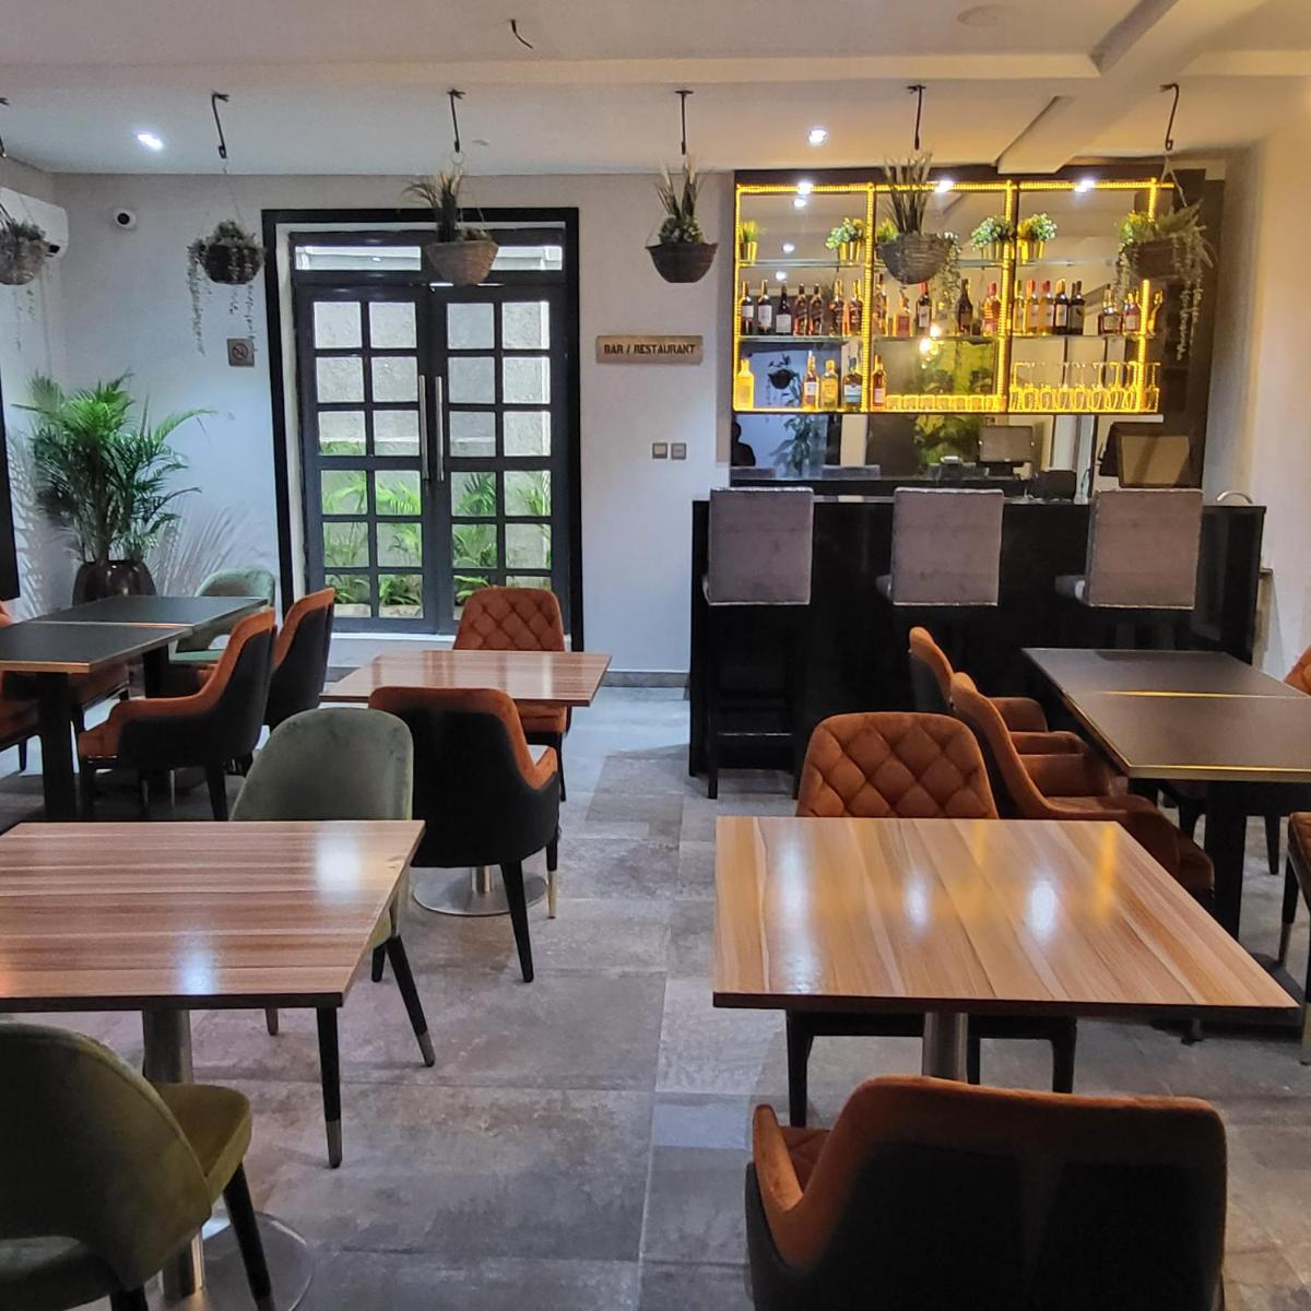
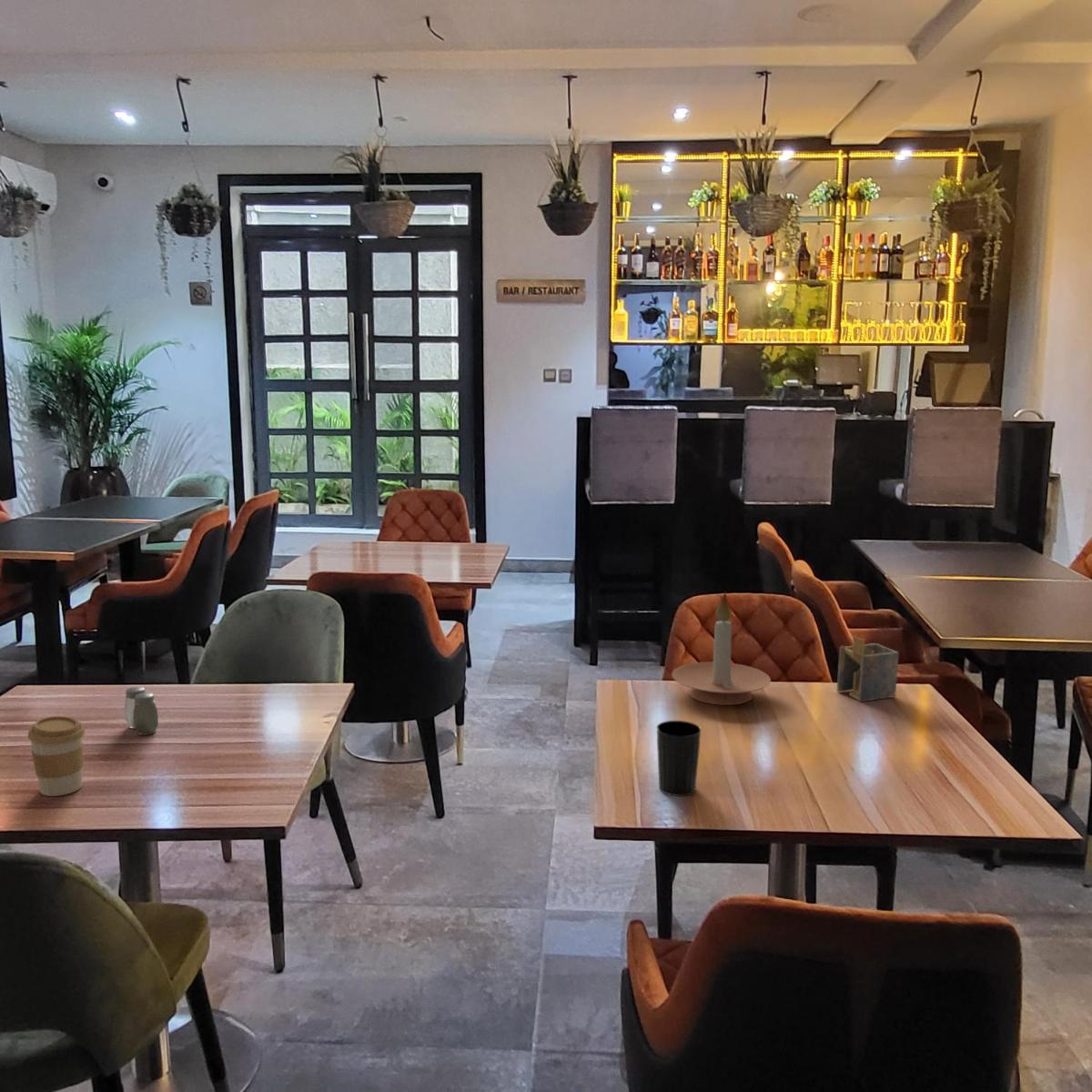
+ candle holder (722, 643)
+ napkin holder (867, 663)
+ salt and pepper shaker (140, 710)
+ coffee cup (58, 754)
+ cup (677, 759)
